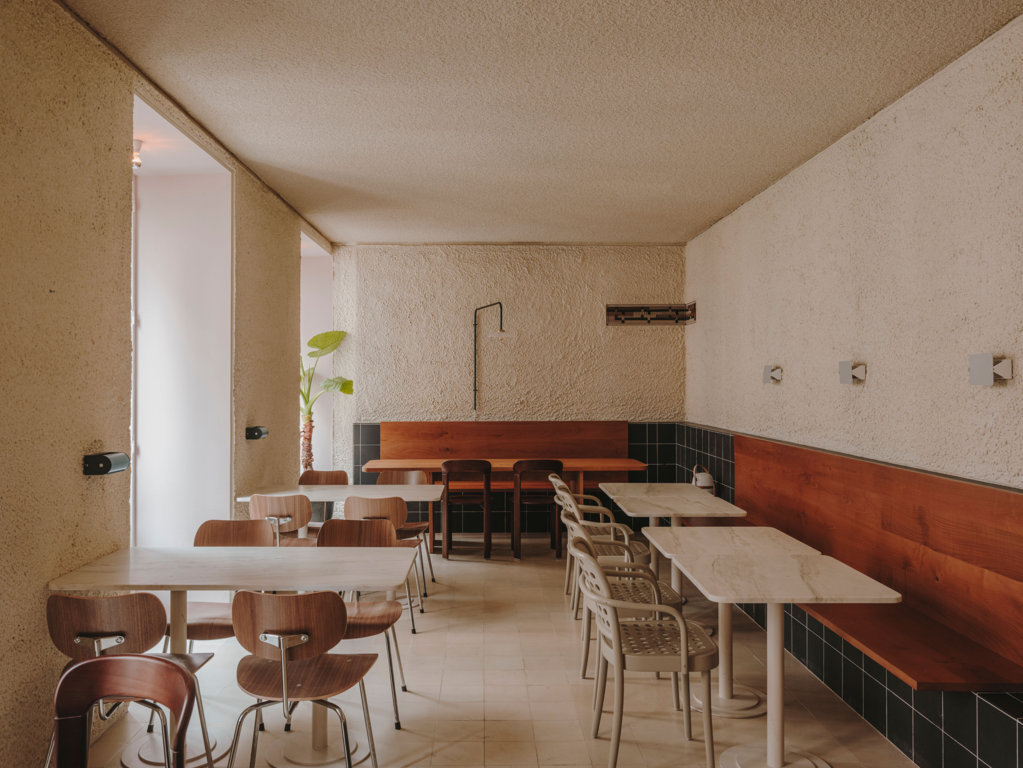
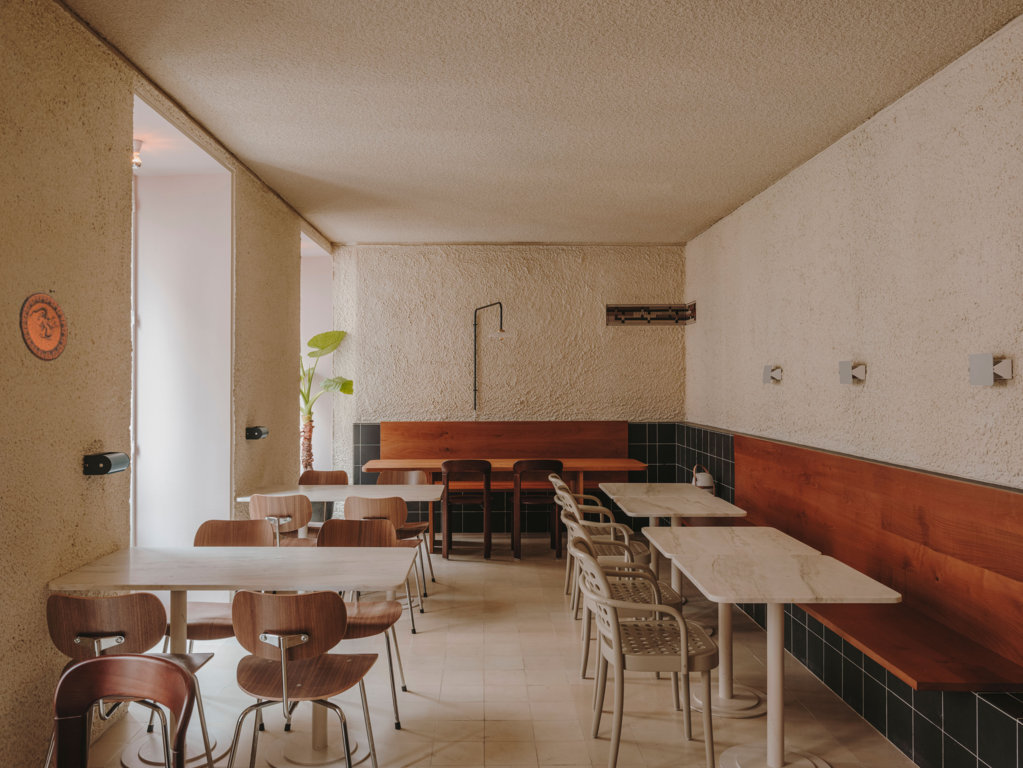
+ decorative plate (43, 326)
